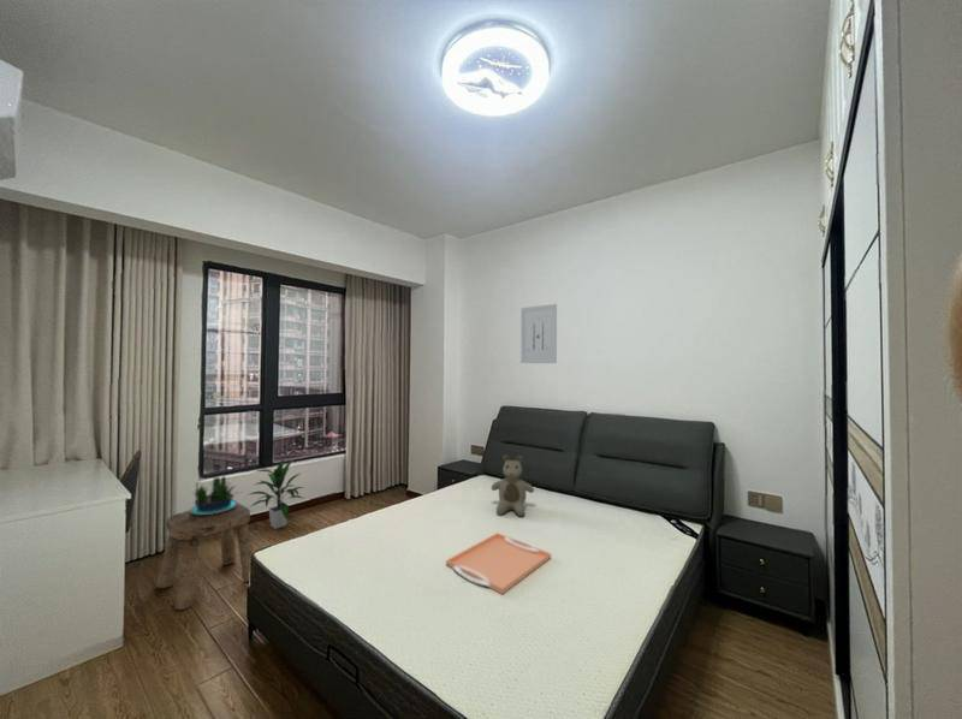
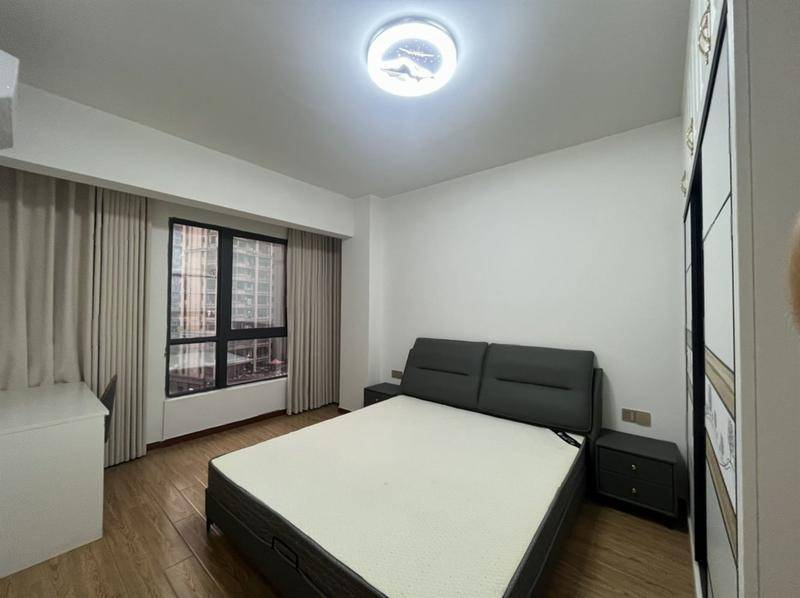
- stool (221, 548)
- indoor plant (278, 493)
- teddy bear (511, 483)
- potted plant (218, 493)
- serving tray (499, 559)
- wall art (538, 334)
